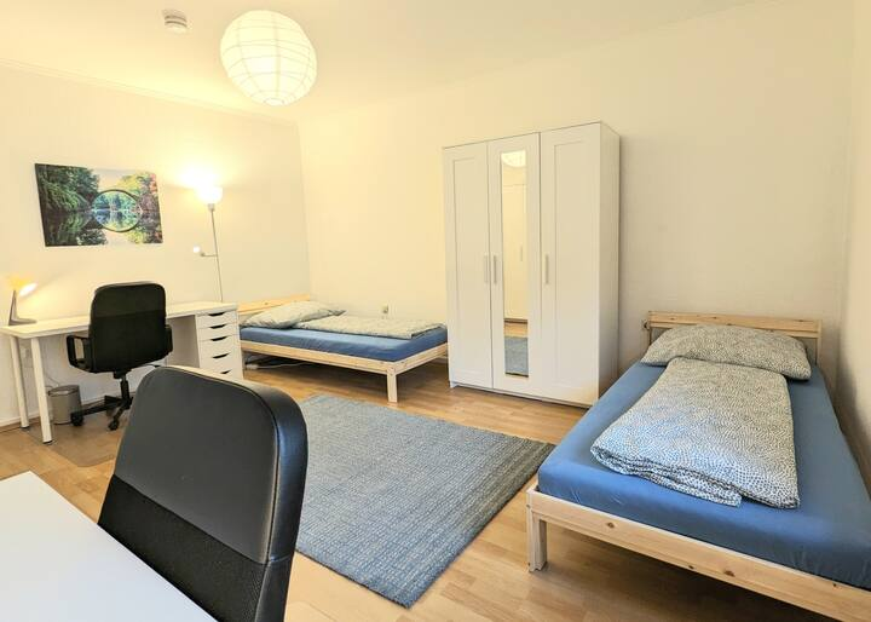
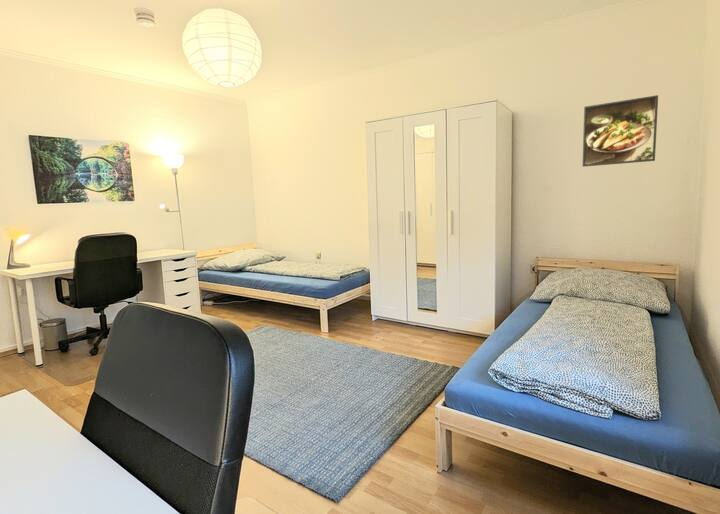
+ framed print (618, 132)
